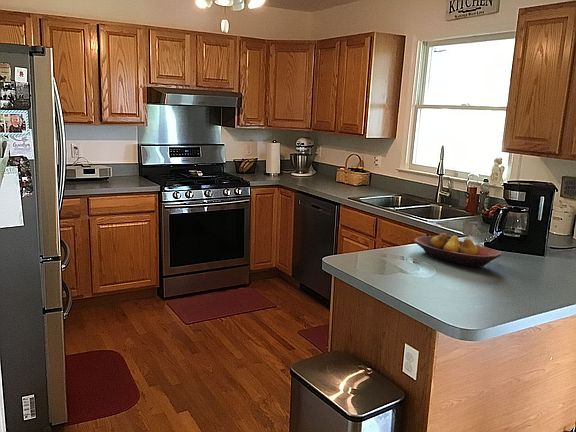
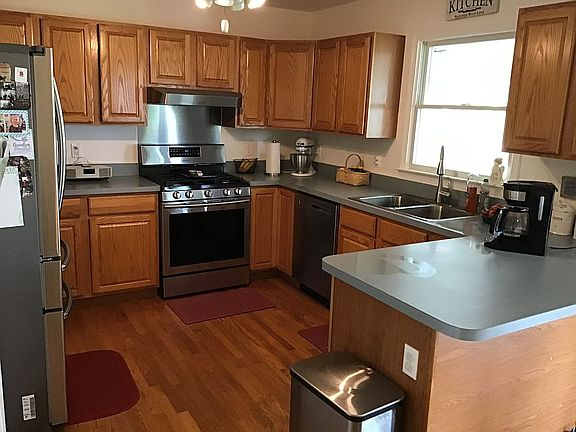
- fruit bowl (455, 247)
